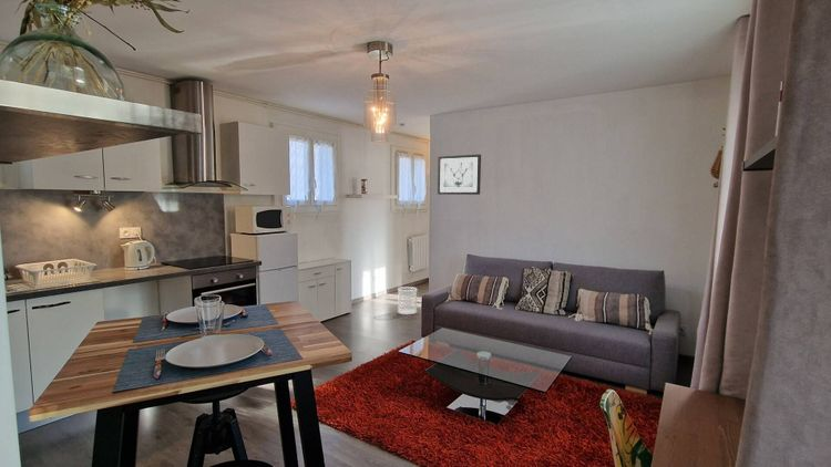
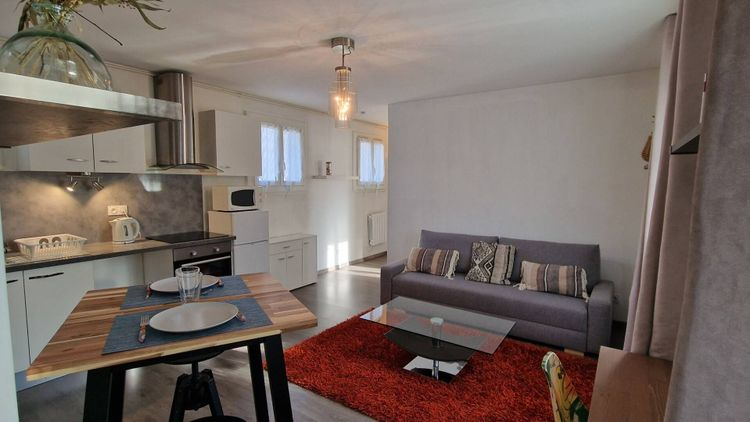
- wall art (458, 175)
- wastebasket (407, 300)
